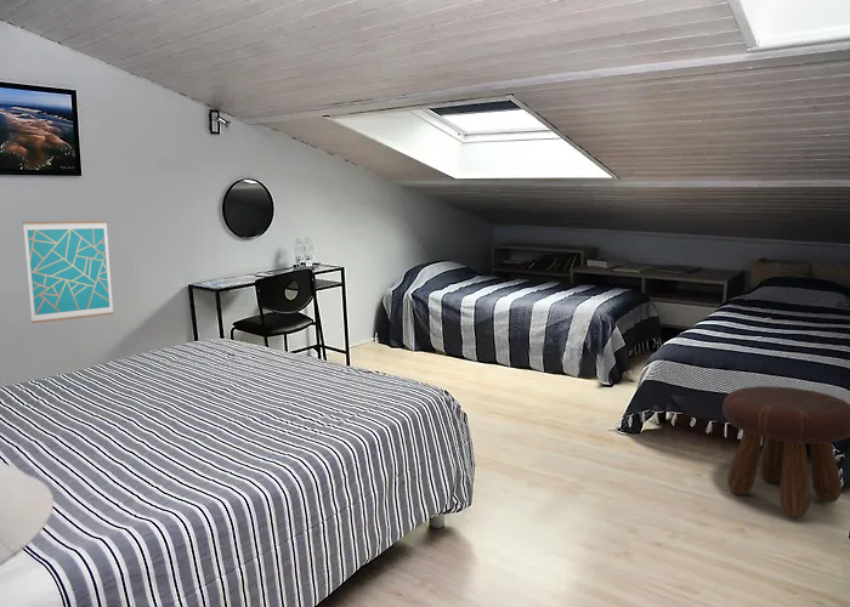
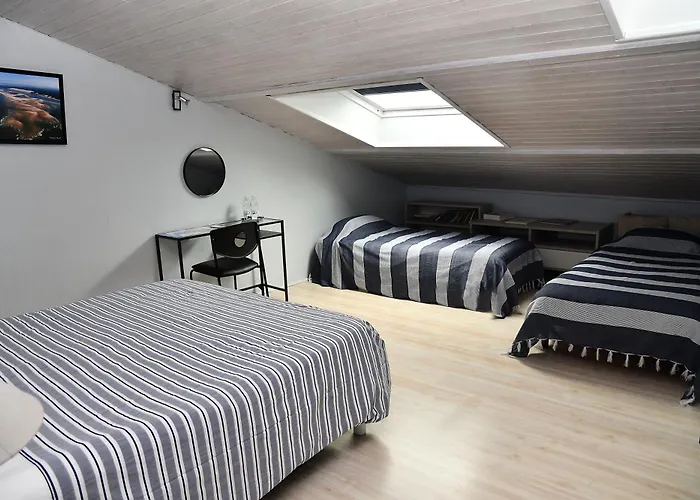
- footstool (784, 448)
- wall art (70, 270)
